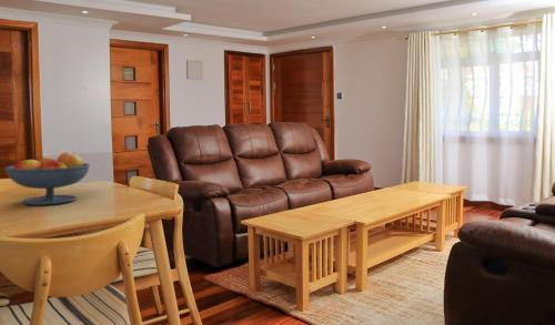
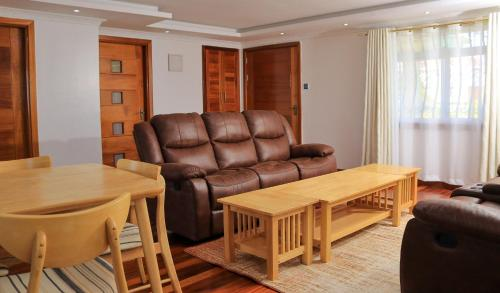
- fruit bowl (49, 176)
